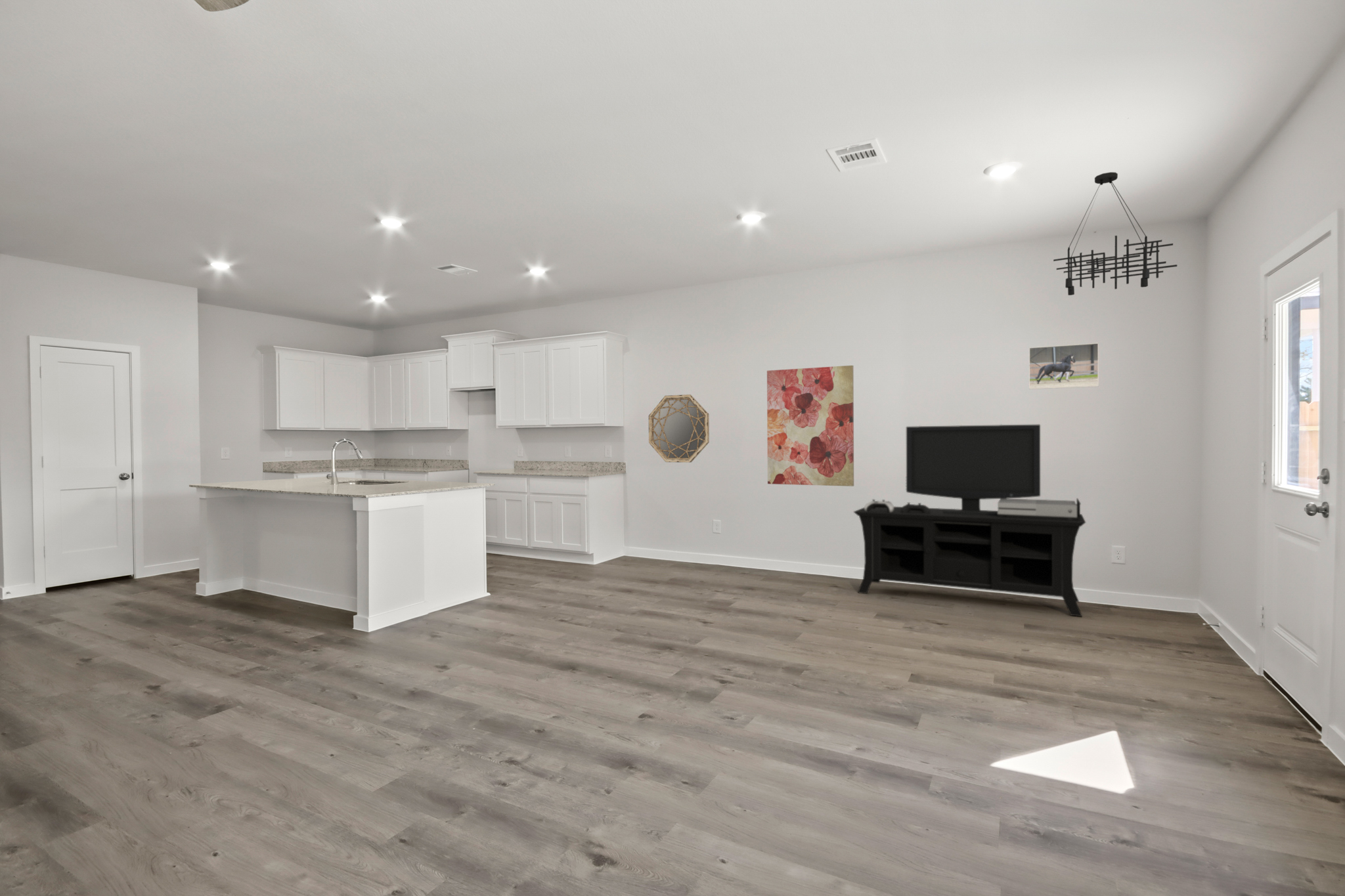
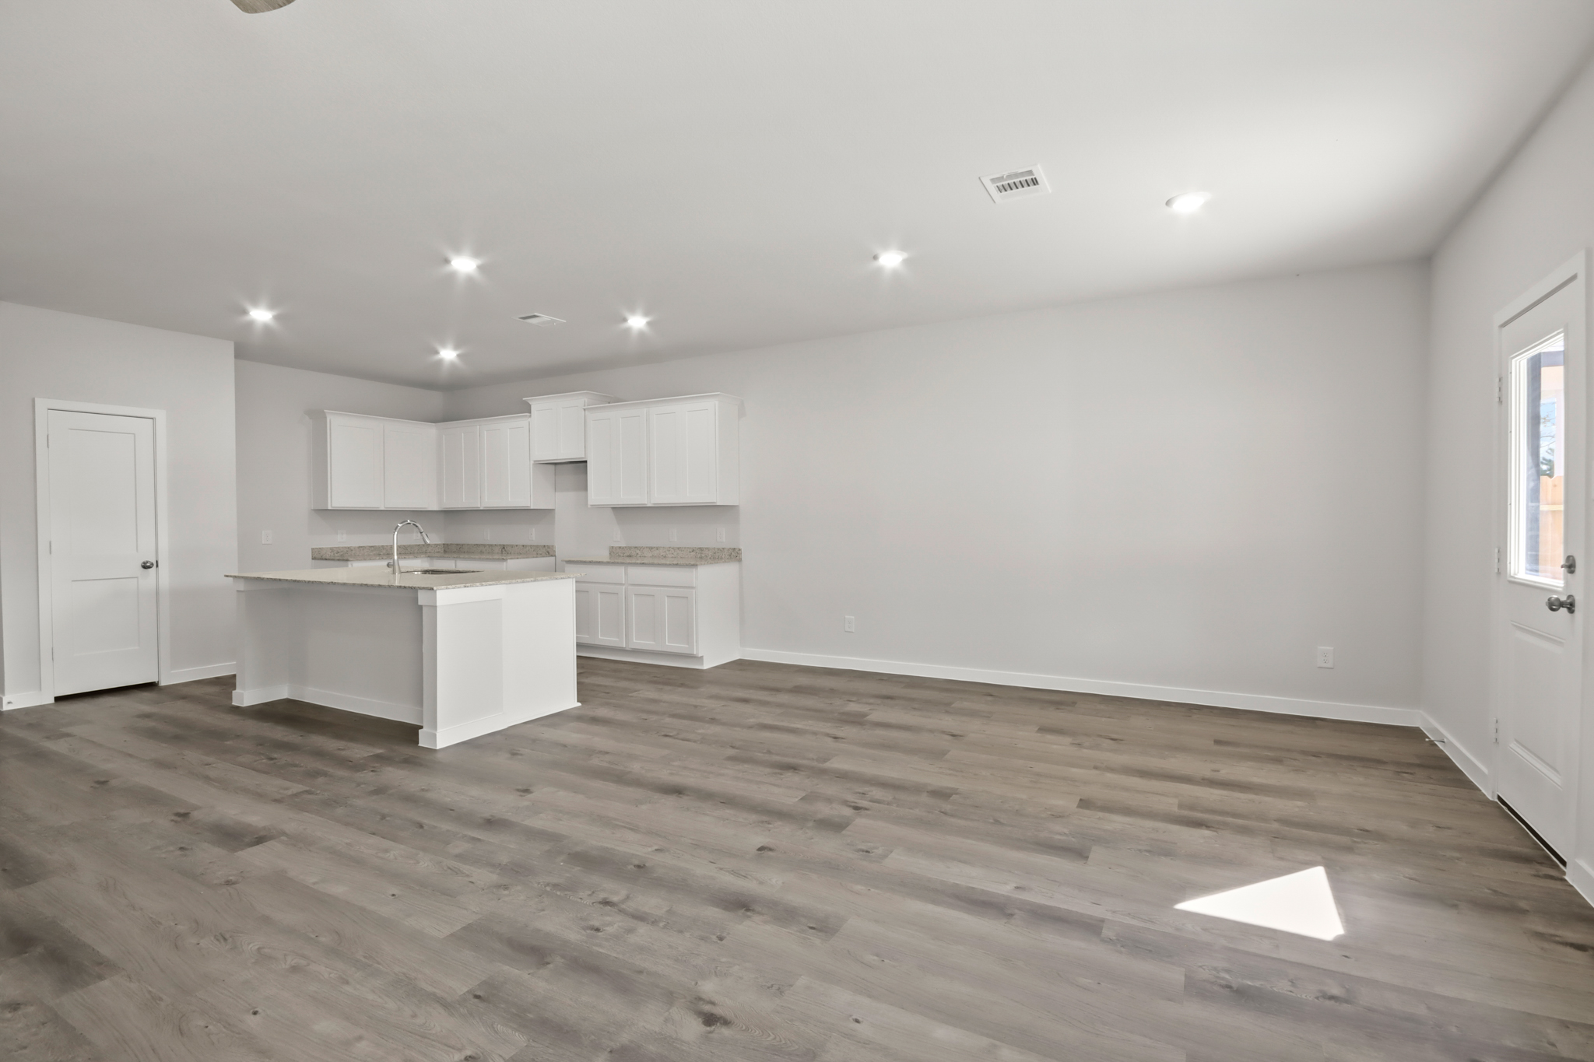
- home mirror (678, 429)
- media console (964, 511)
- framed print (1063, 366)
- wall art (809, 426)
- chandelier (1114, 236)
